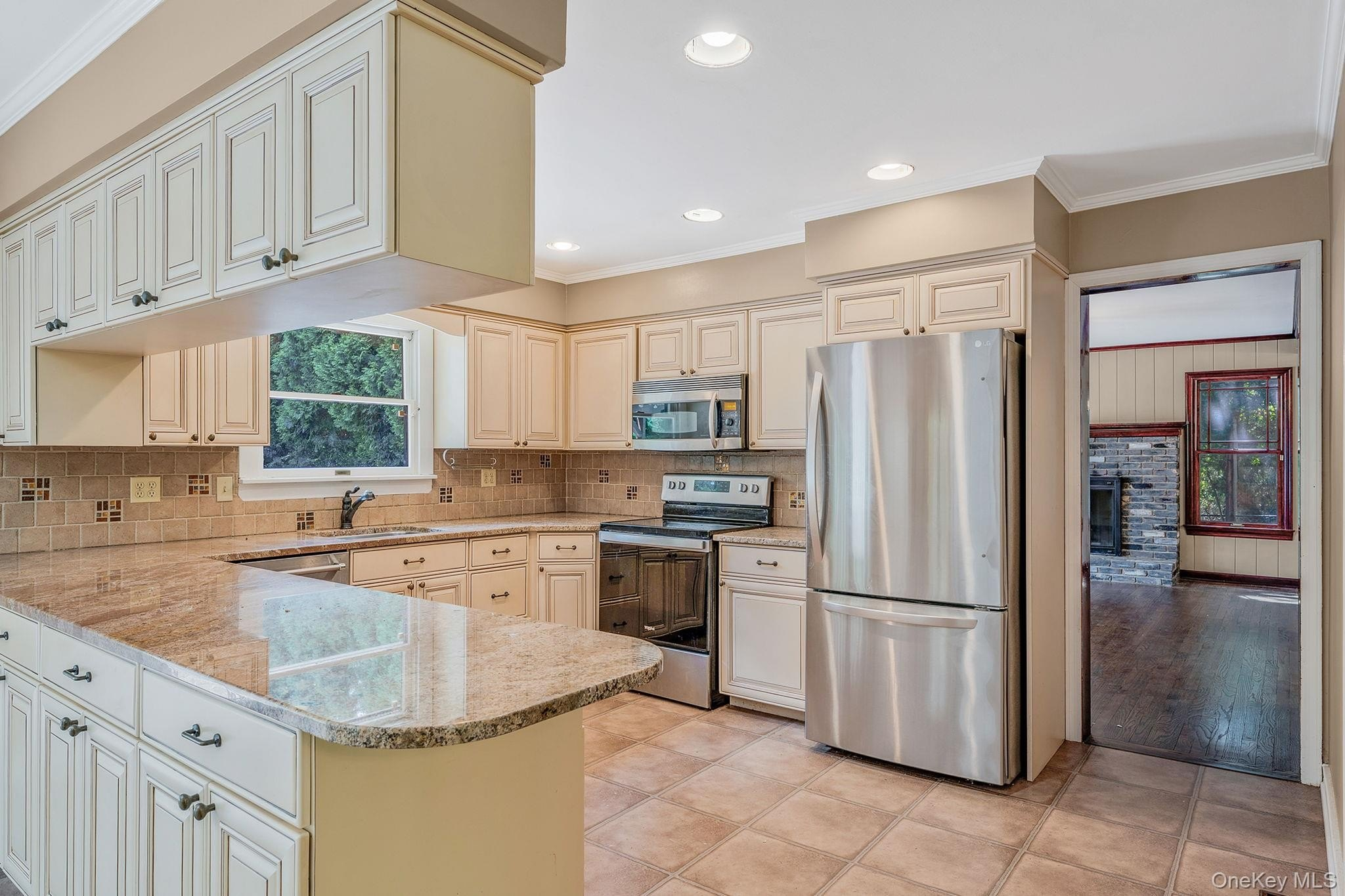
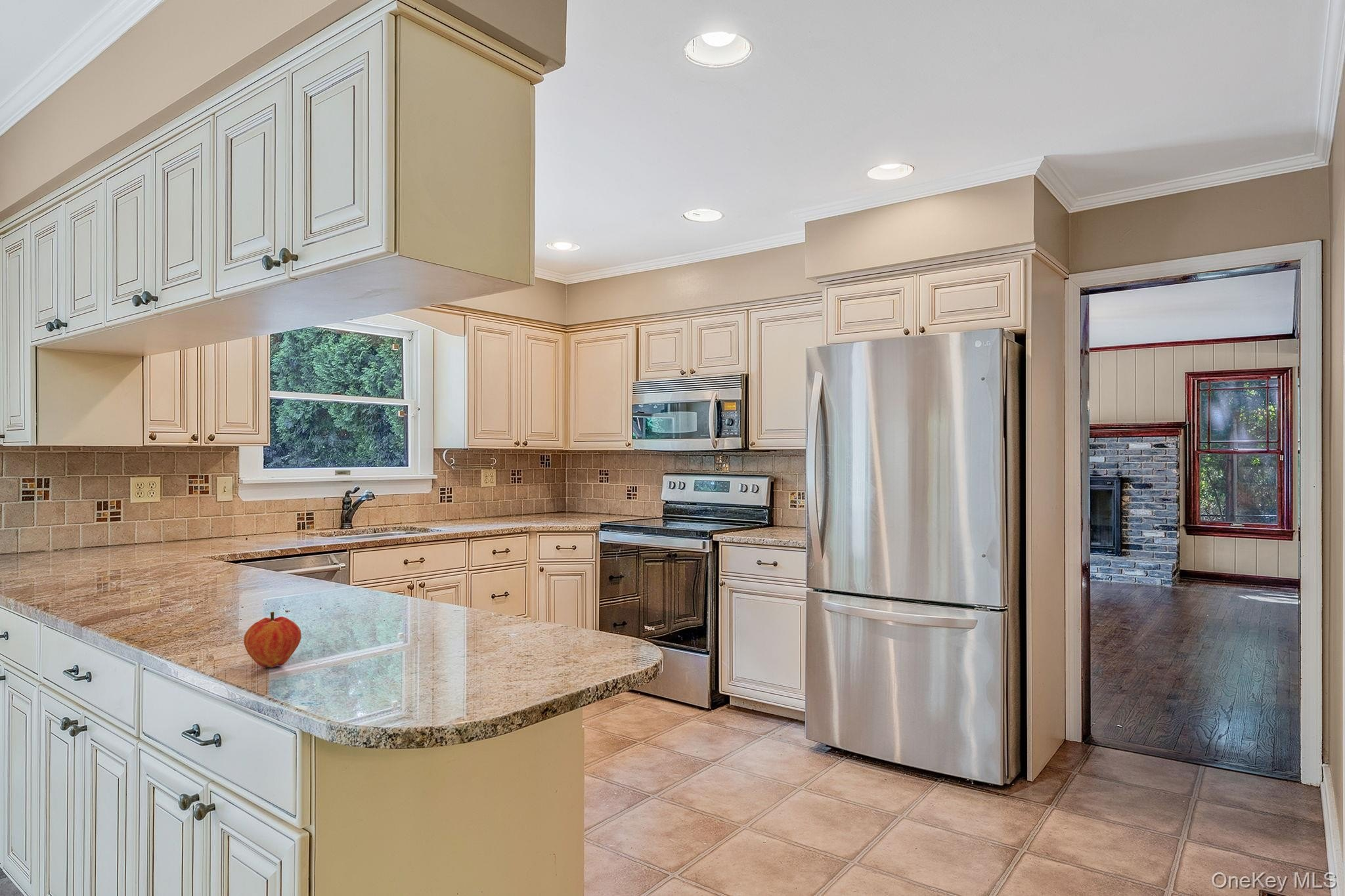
+ fruit (273, 638)
